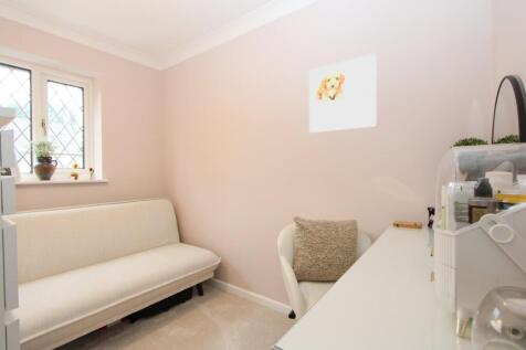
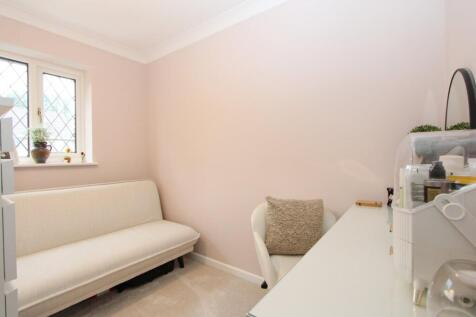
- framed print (340, 96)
